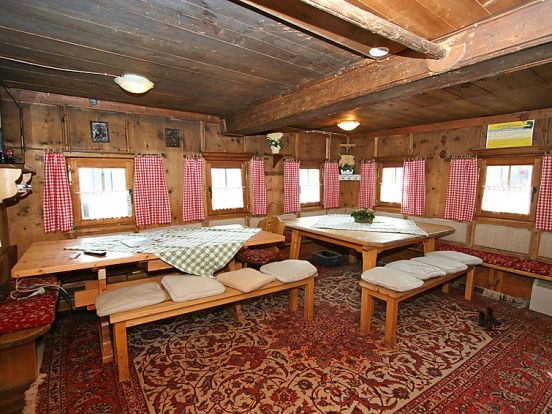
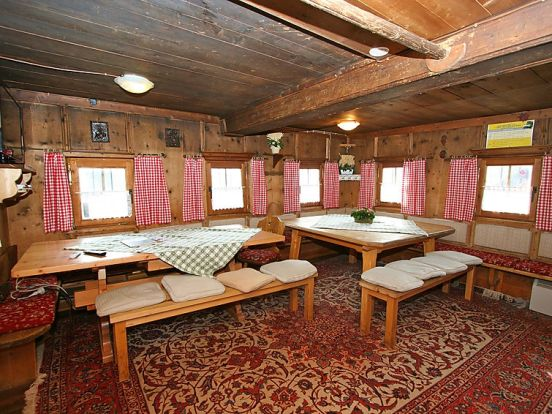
- boots (490, 318)
- basket (326, 258)
